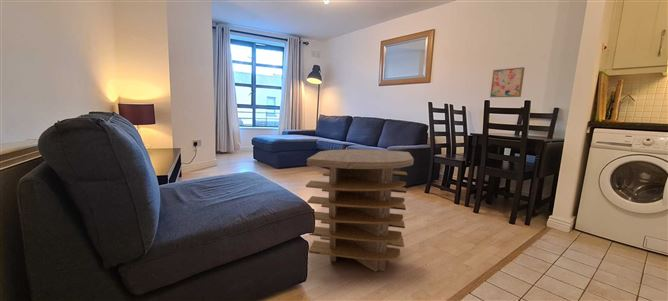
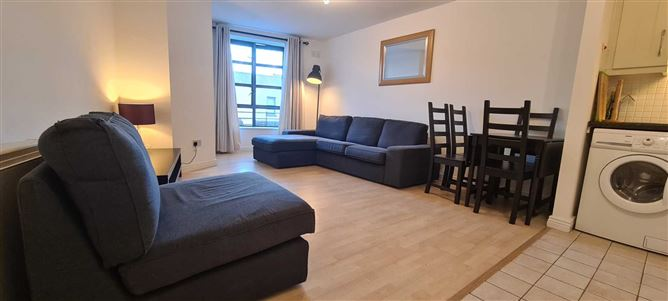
- side table (361, 208)
- wall art (506, 83)
